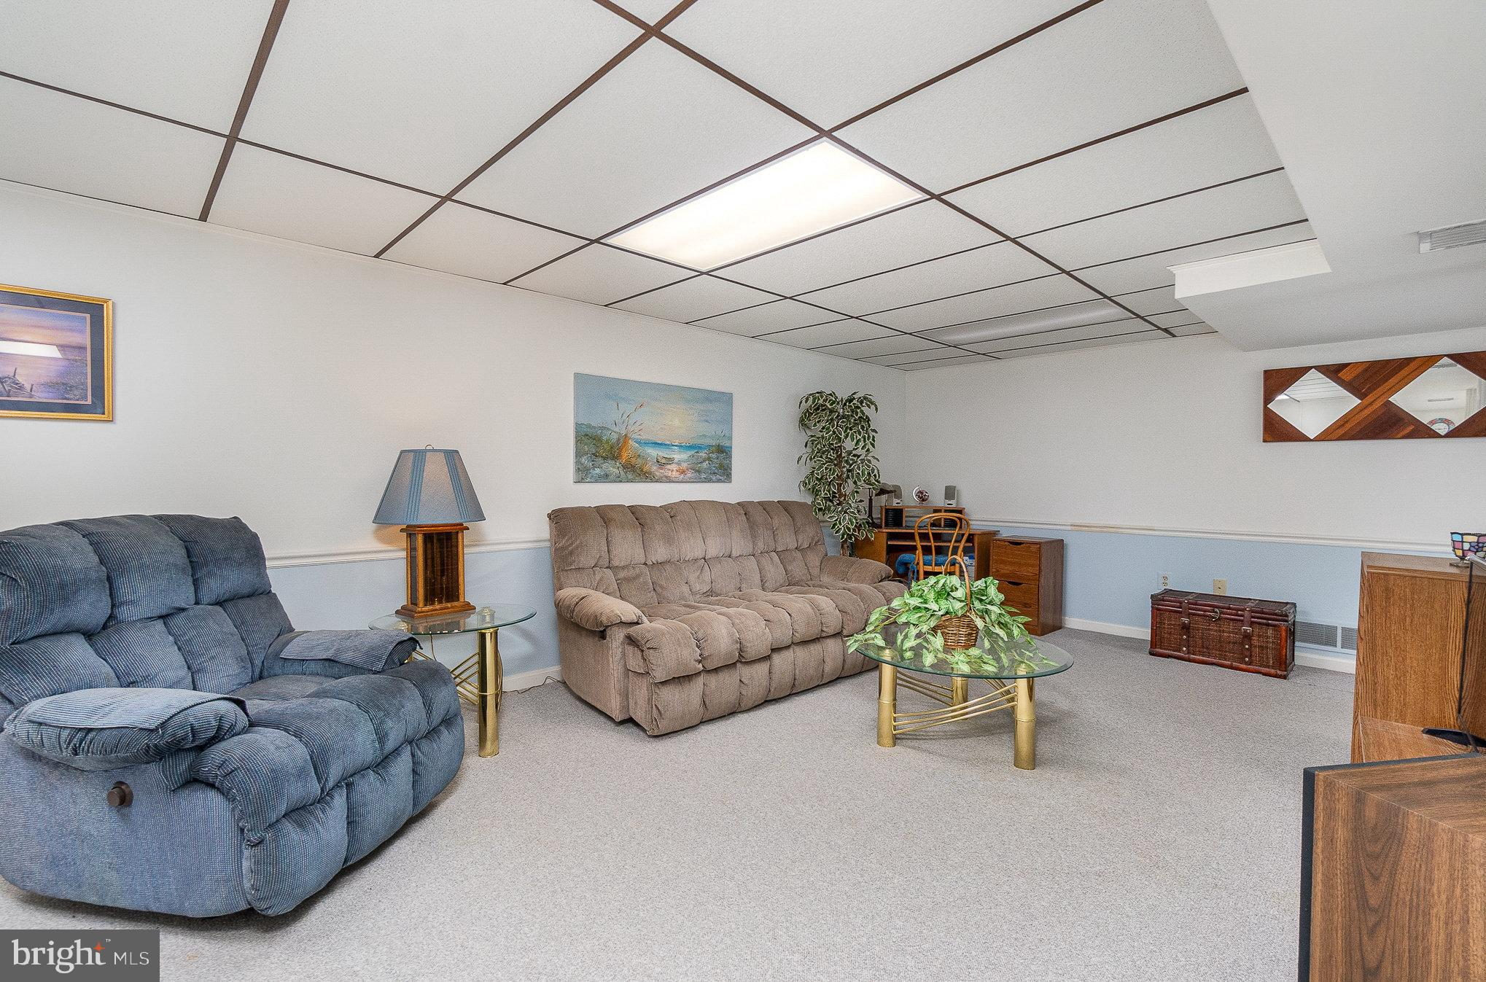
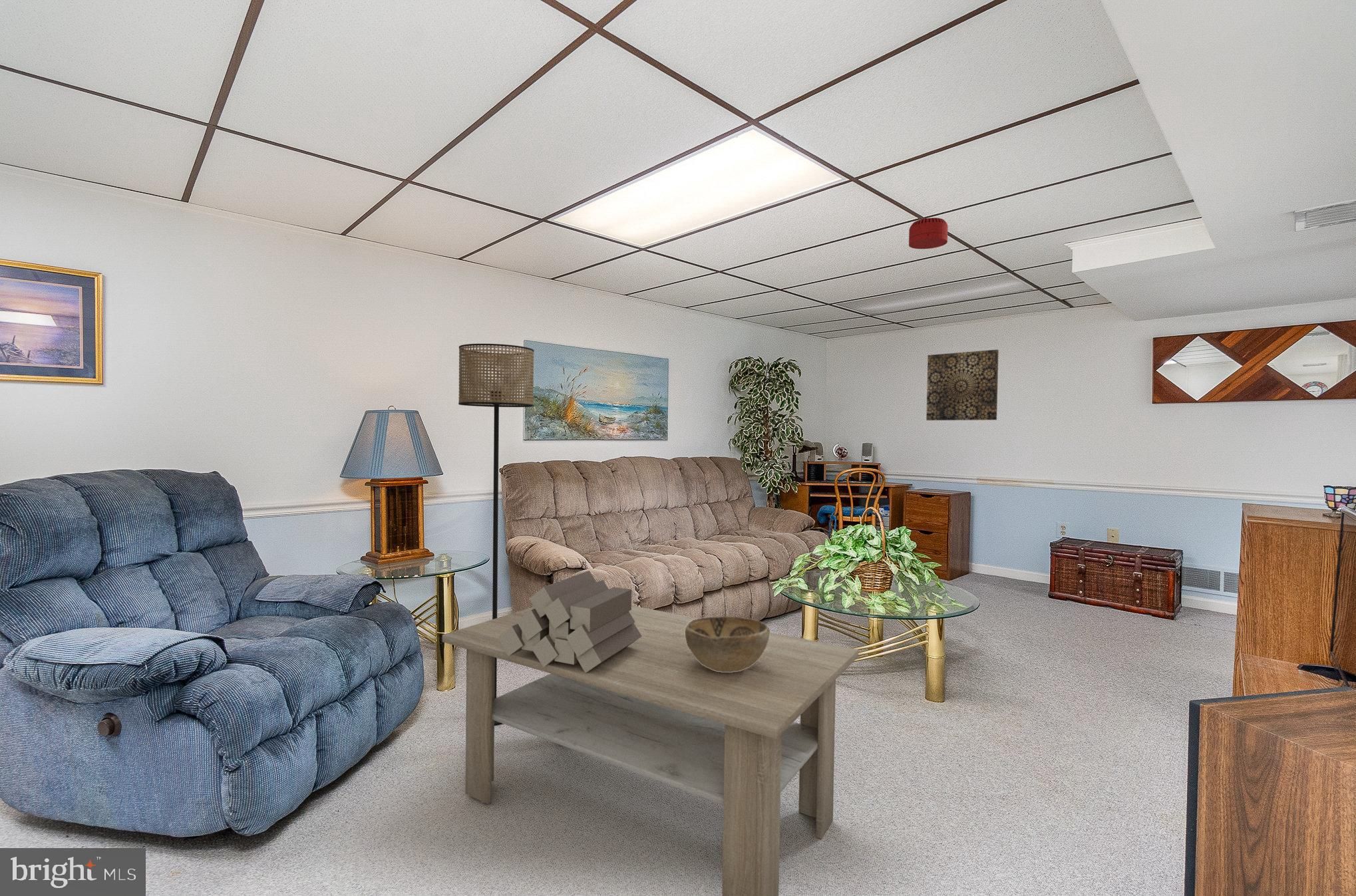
+ log pile (572, 615)
+ smoke detector (928, 233)
+ coffee table (645, 725)
+ floor lamp (495, 533)
+ wall art (961, 386)
+ decorative bowl (727, 645)
